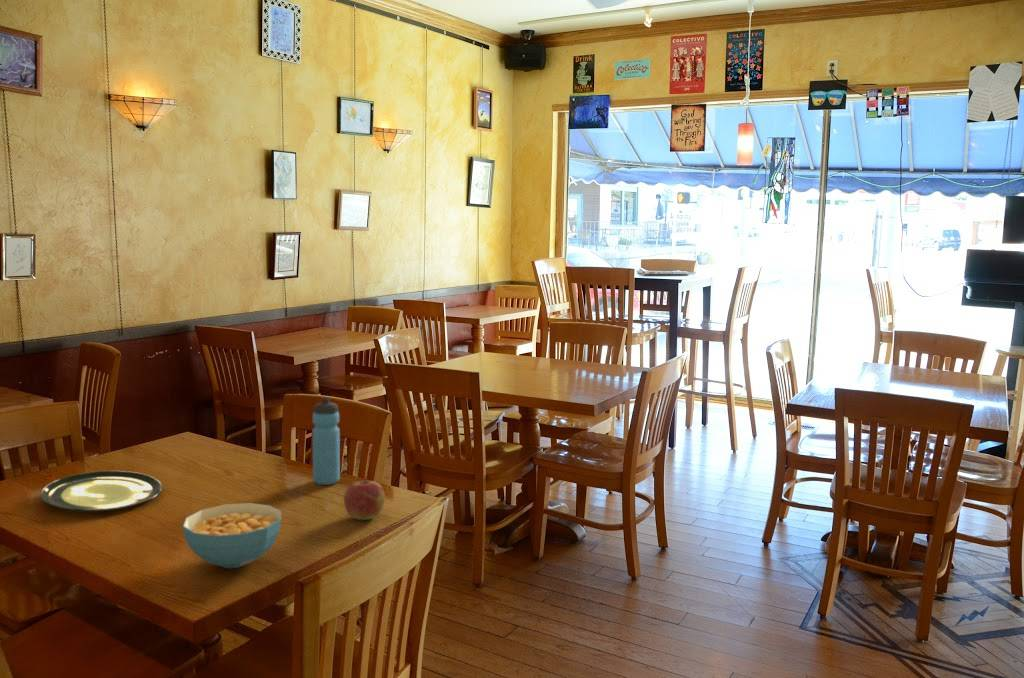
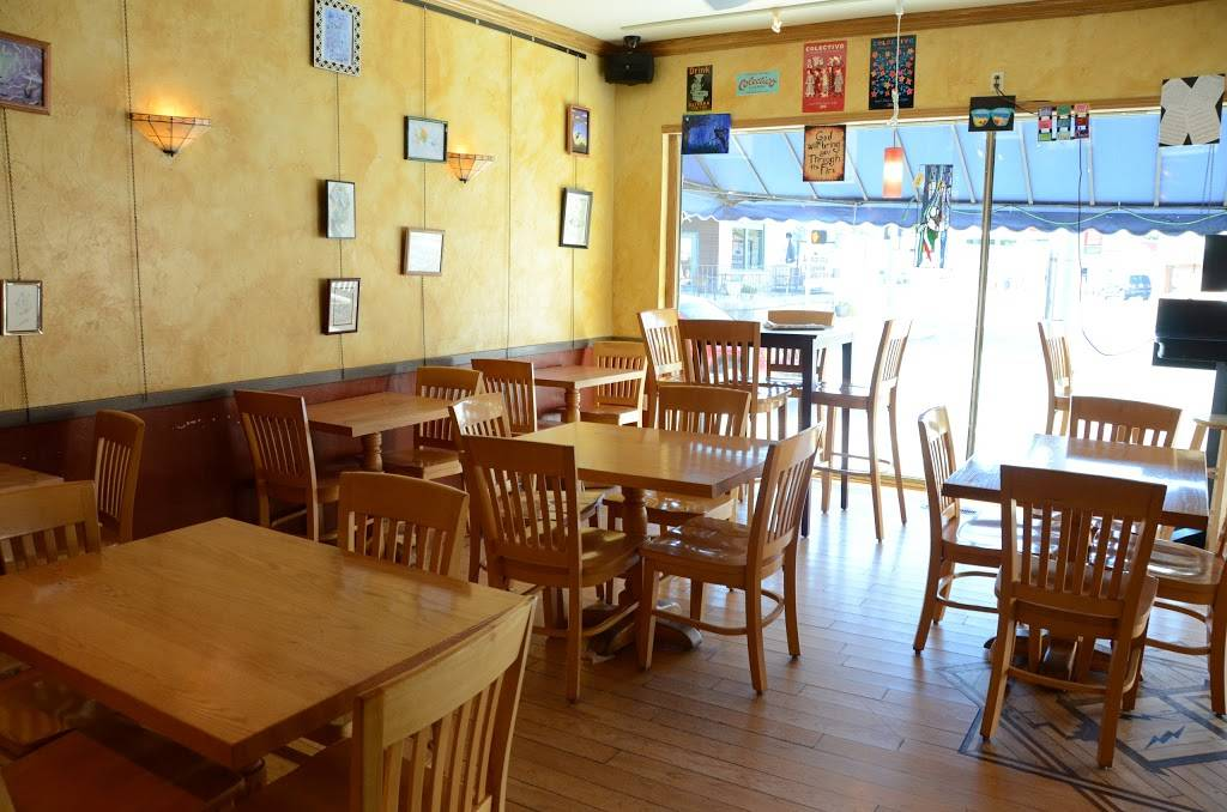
- water bottle (326, 439)
- plate (103, 491)
- cereal bowl (233, 540)
- apple (364, 497)
